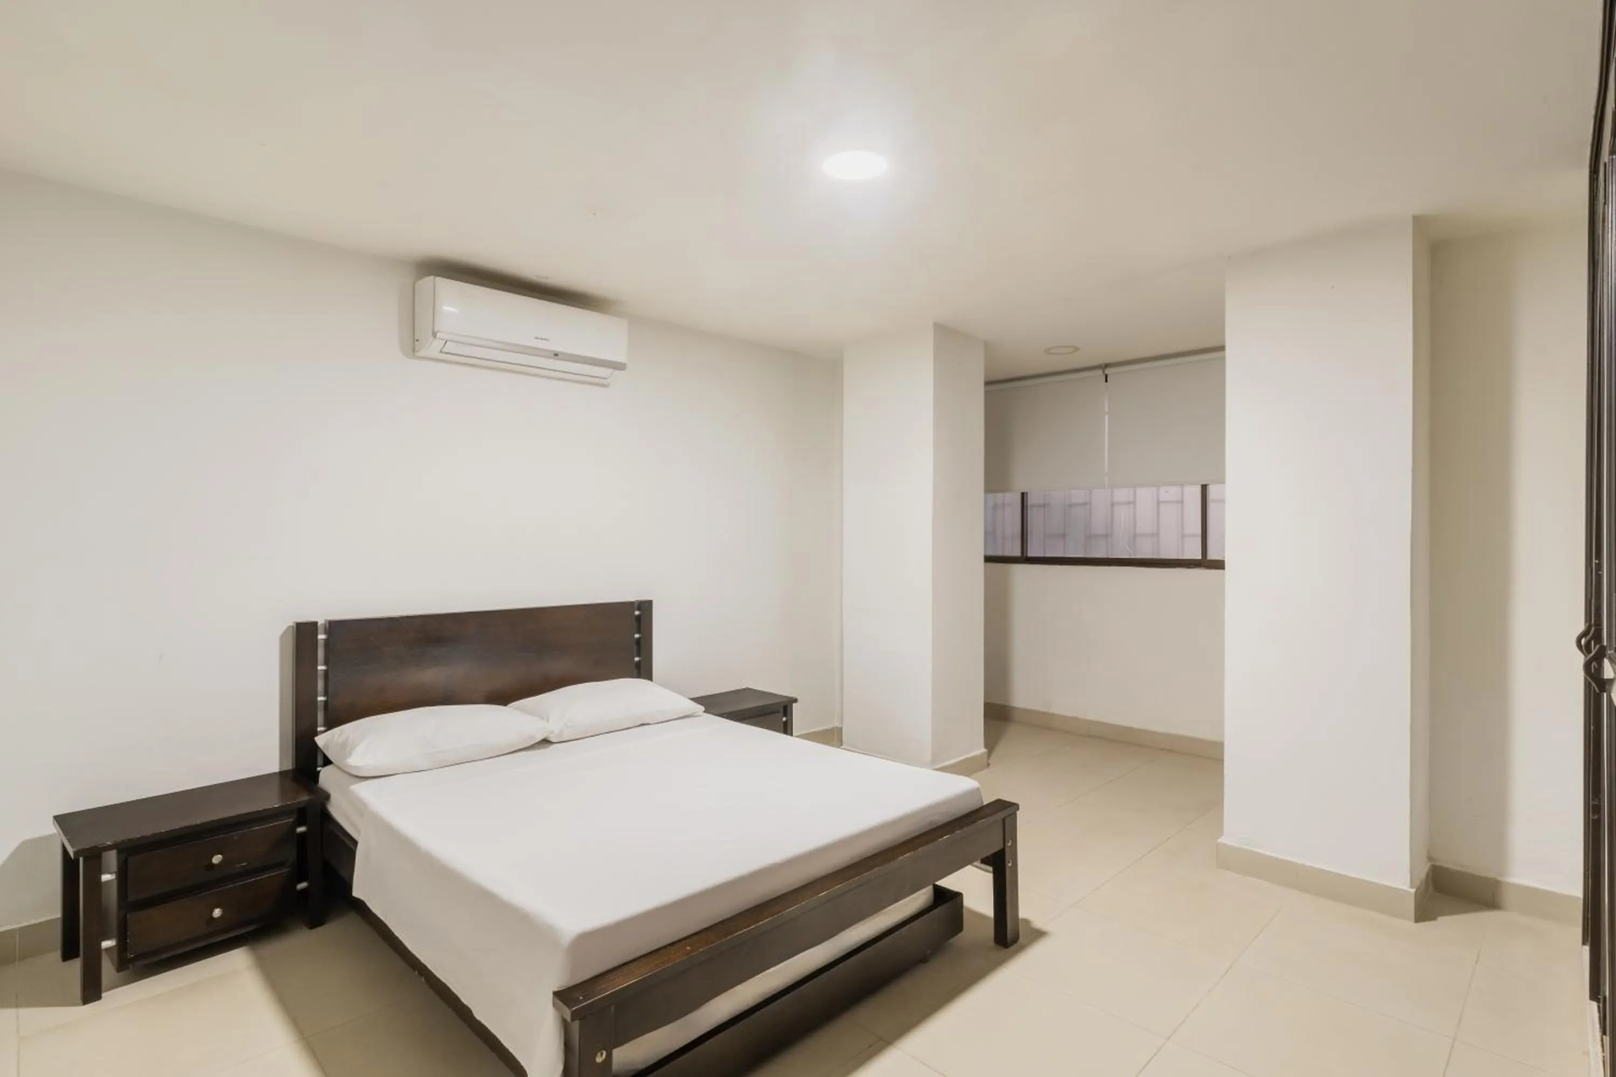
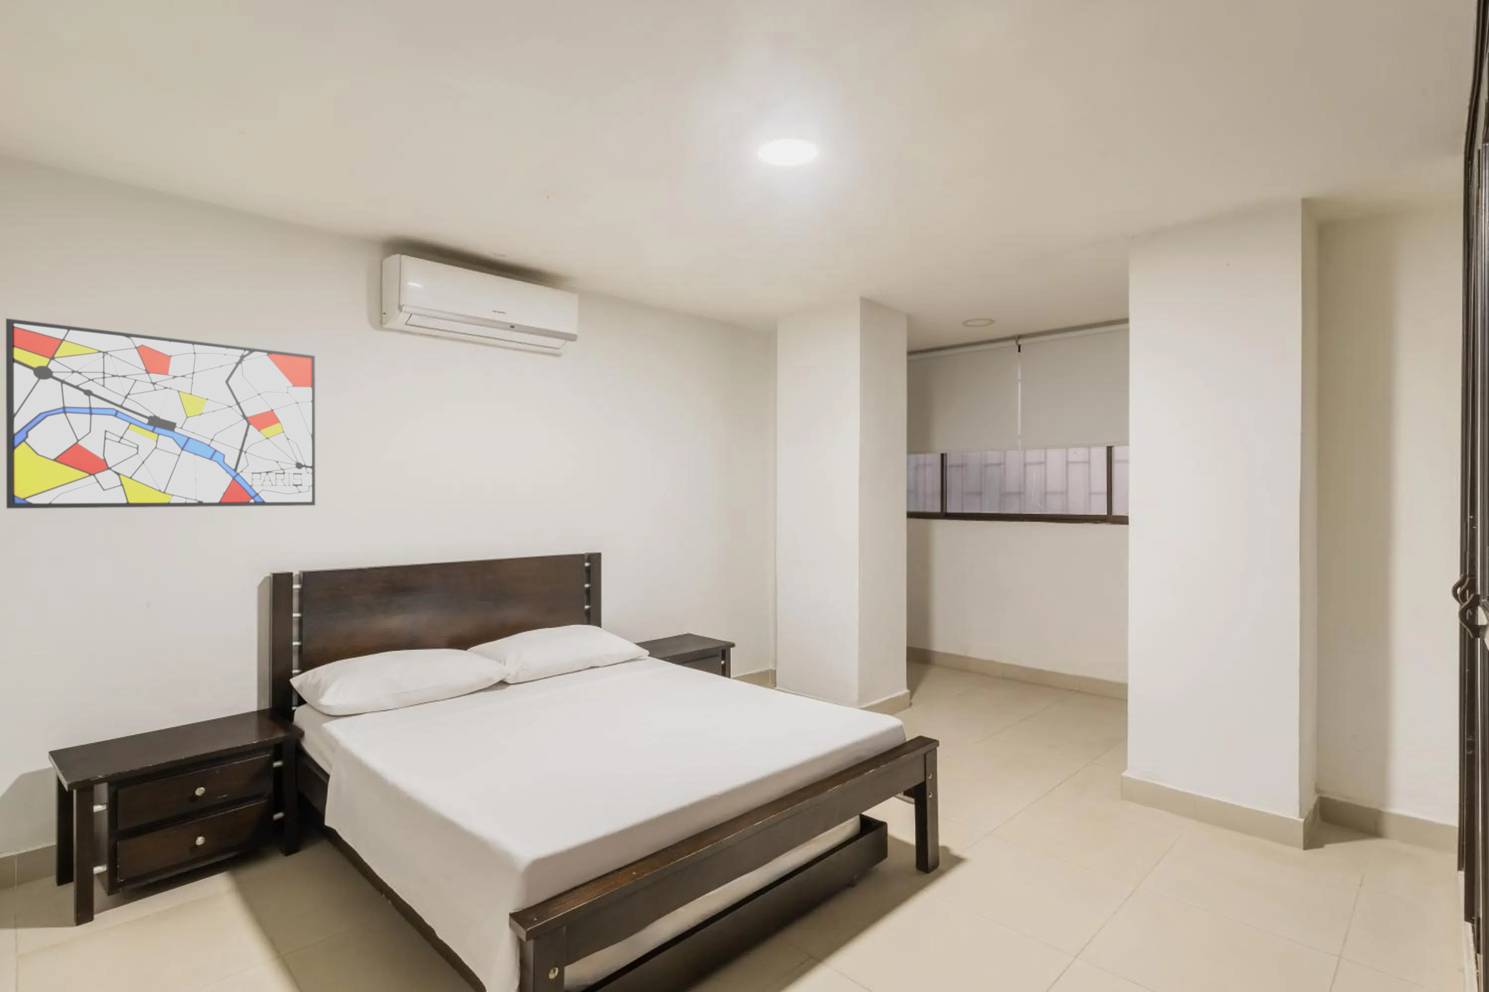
+ wall art (178, 423)
